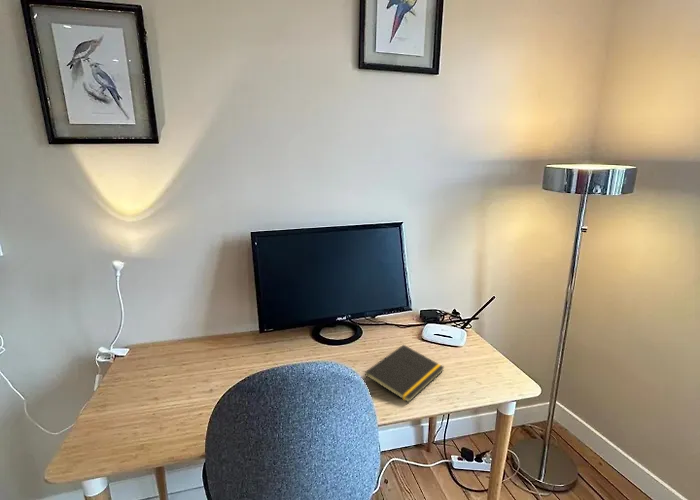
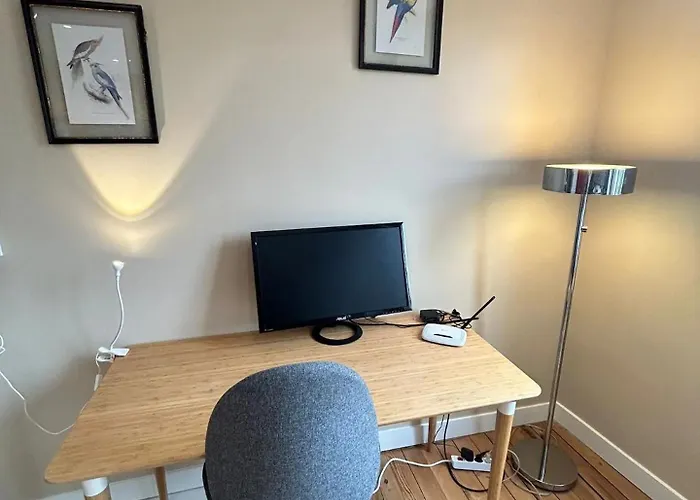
- notepad (405, 370)
